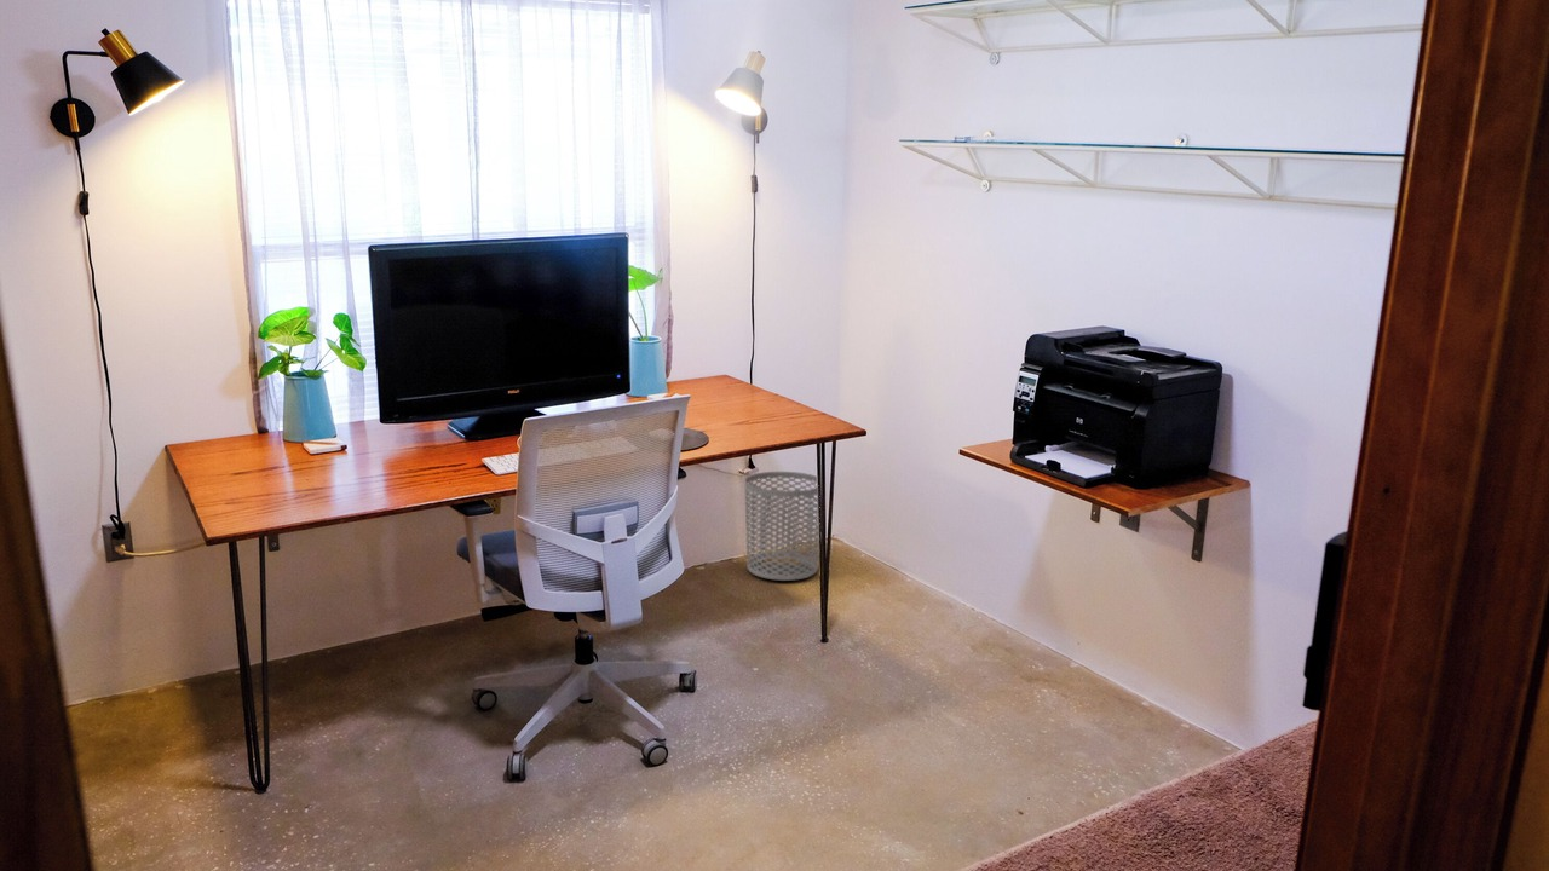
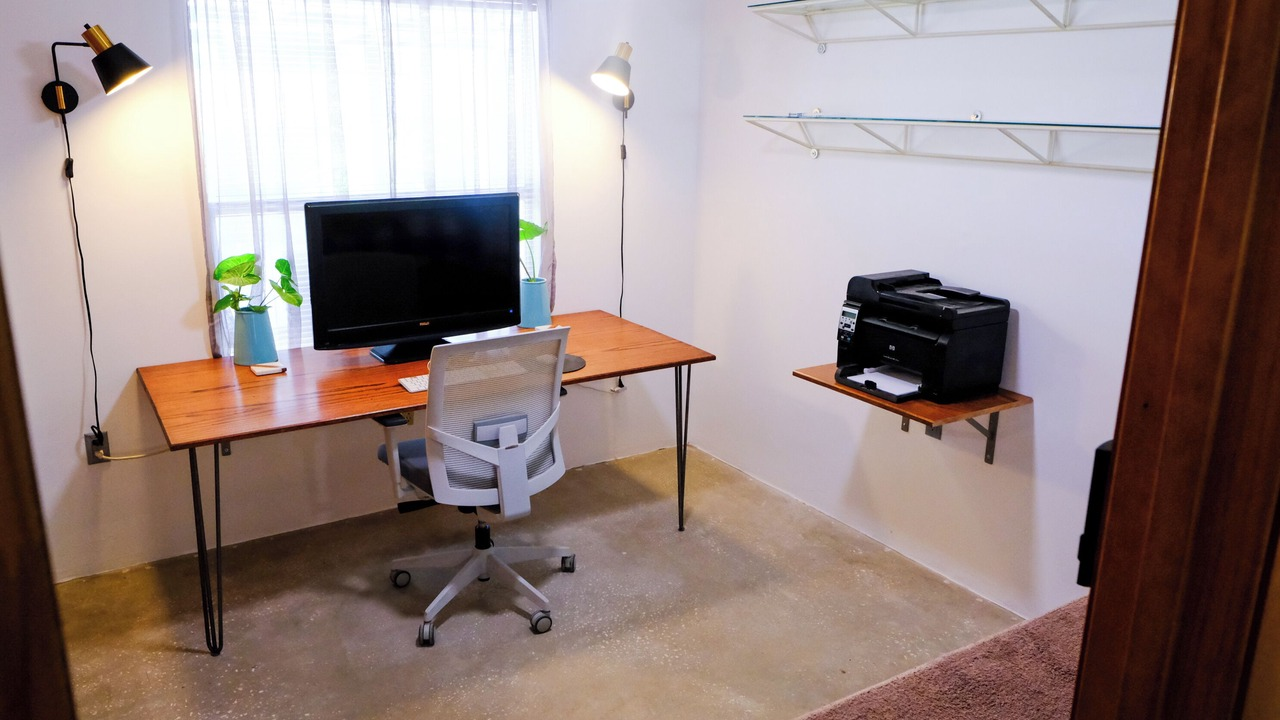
- waste bin (783, 525)
